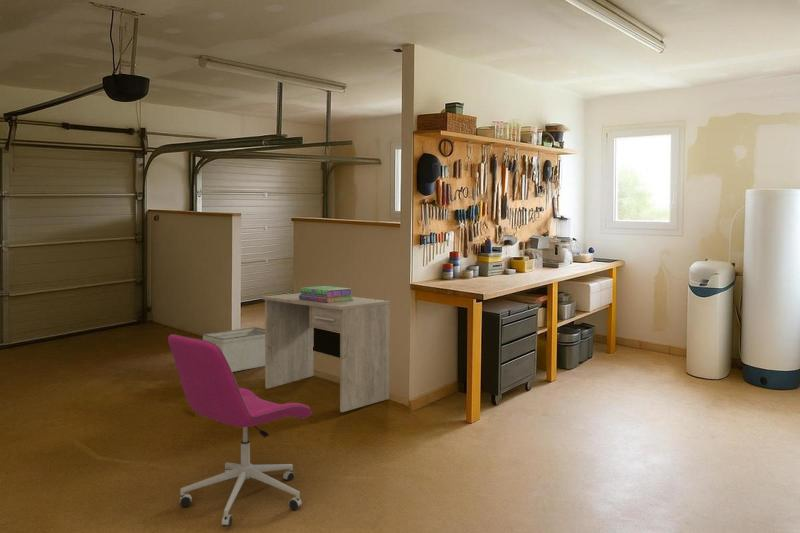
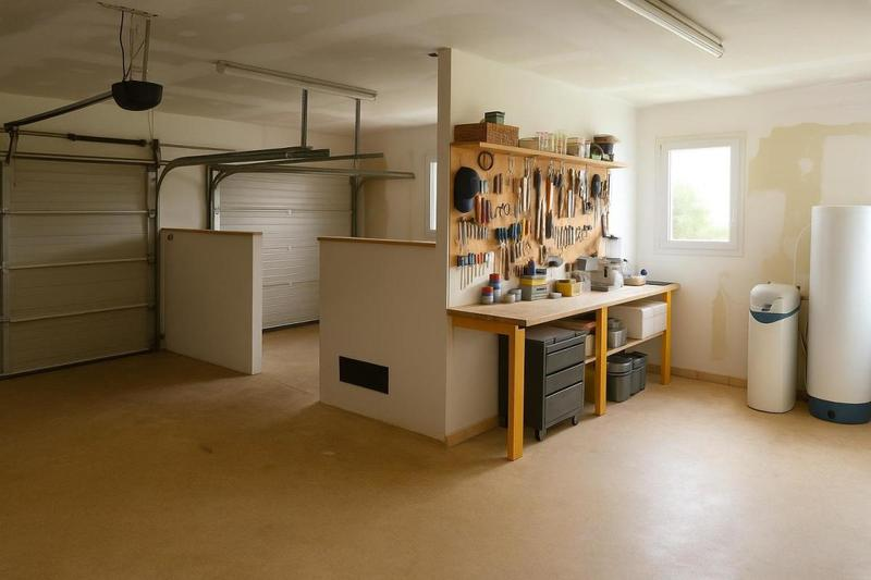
- stack of books (326, 293)
- office chair (244, 414)
- storage bin (240, 349)
- desk (313, 346)
